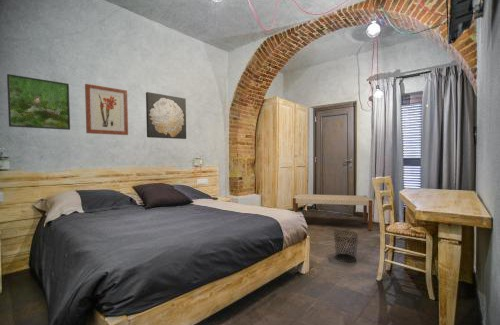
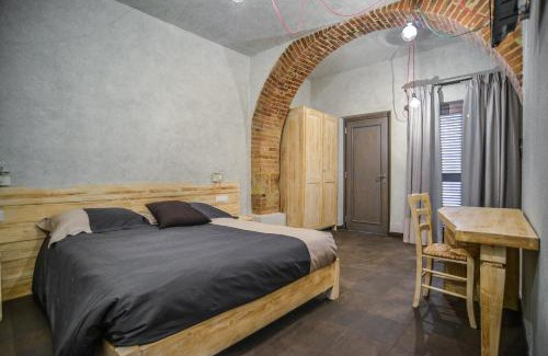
- waste bin (345, 245)
- wall art (167, 117)
- wall art (107, 110)
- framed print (40, 103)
- bench (330, 203)
